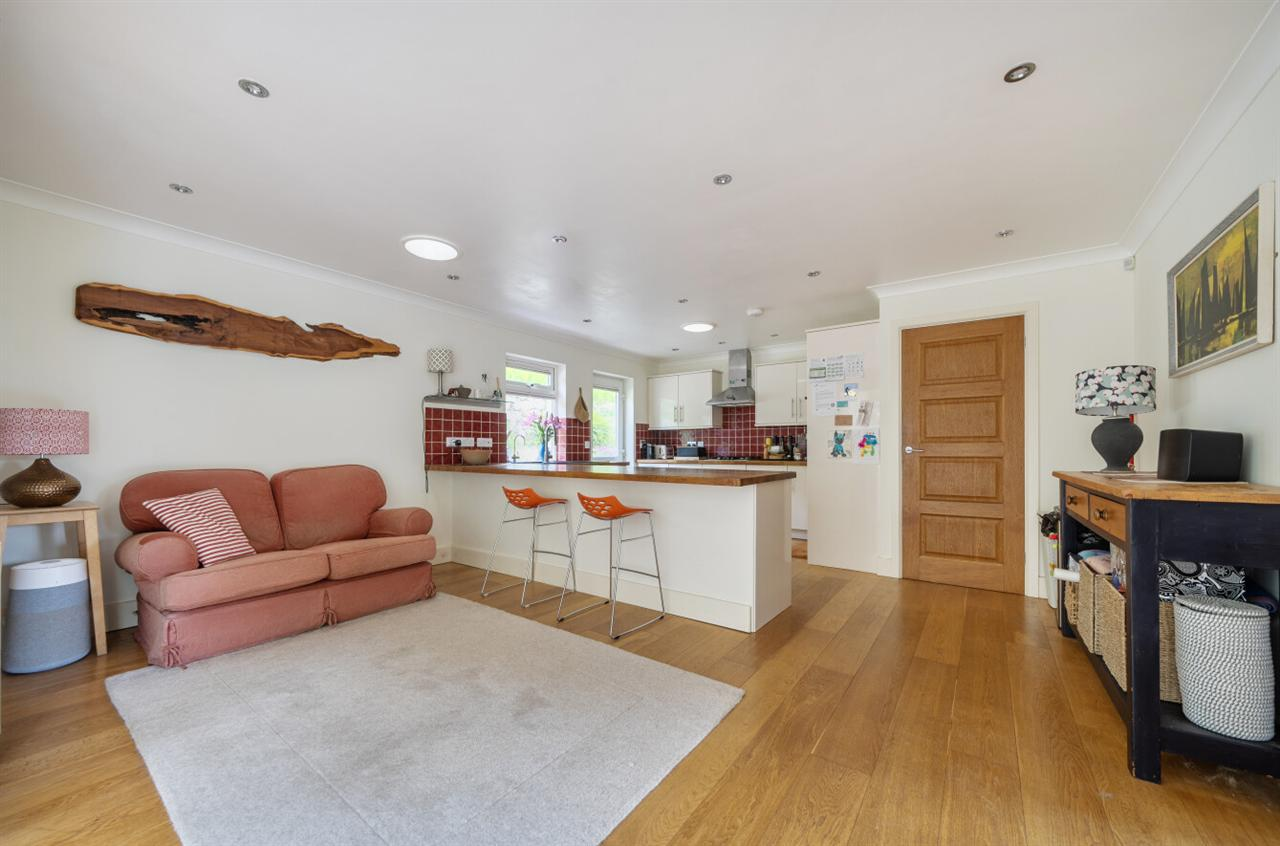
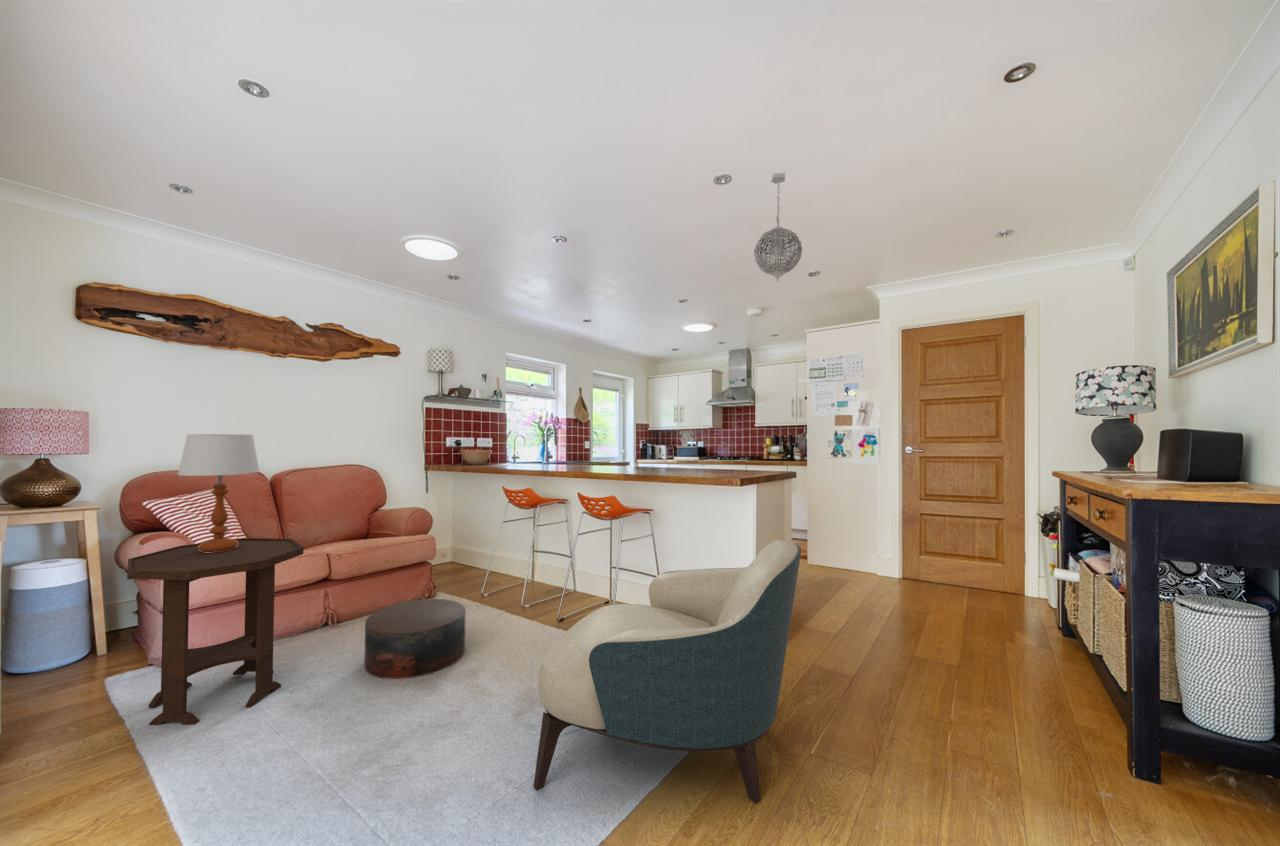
+ side table (224, 642)
+ stool (416, 635)
+ table lamp (219, 490)
+ armchair (673, 640)
+ pendant light (778, 228)
